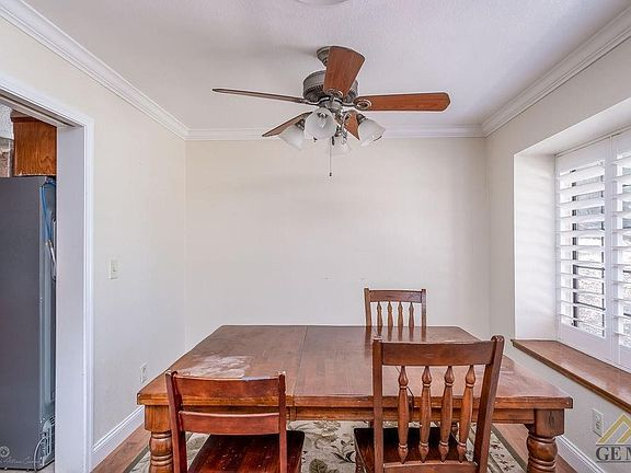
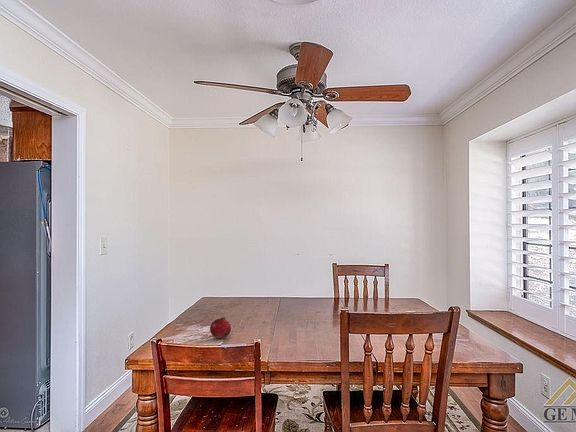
+ fruit (220, 327)
